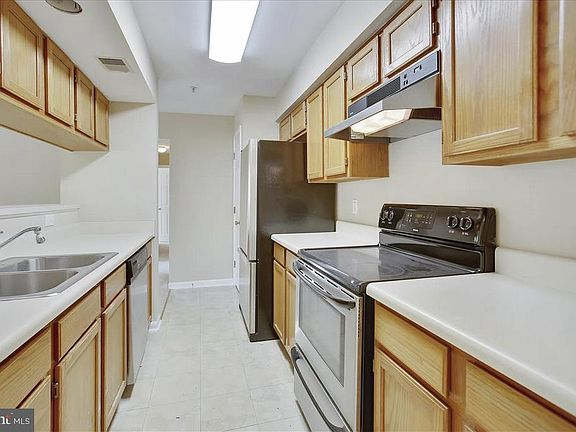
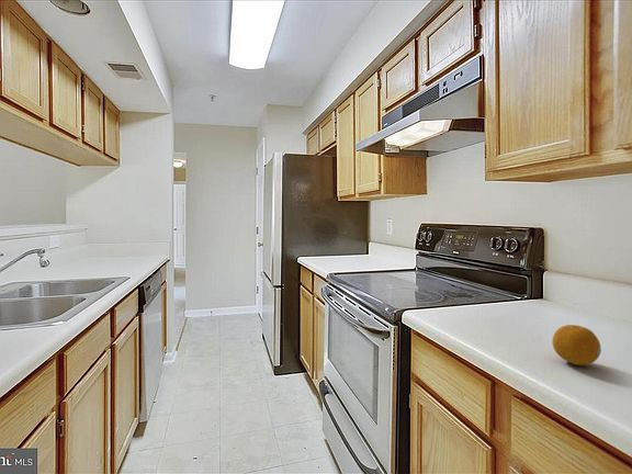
+ fruit (575, 345)
